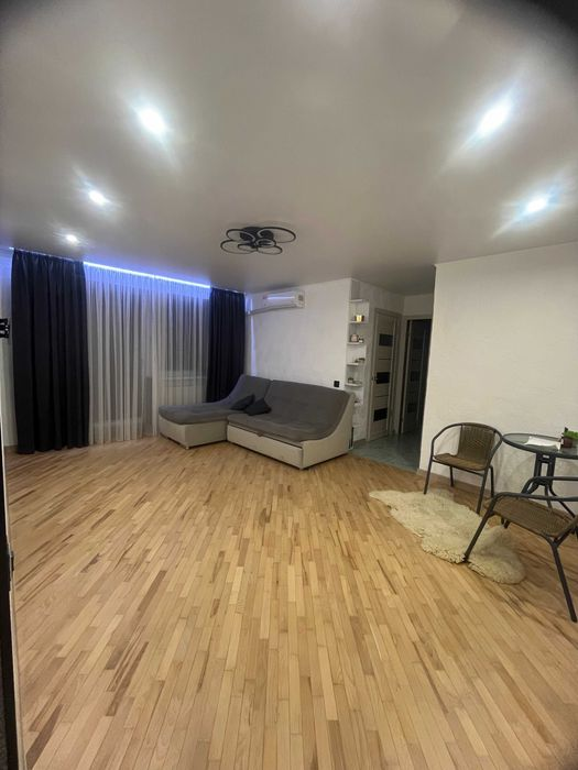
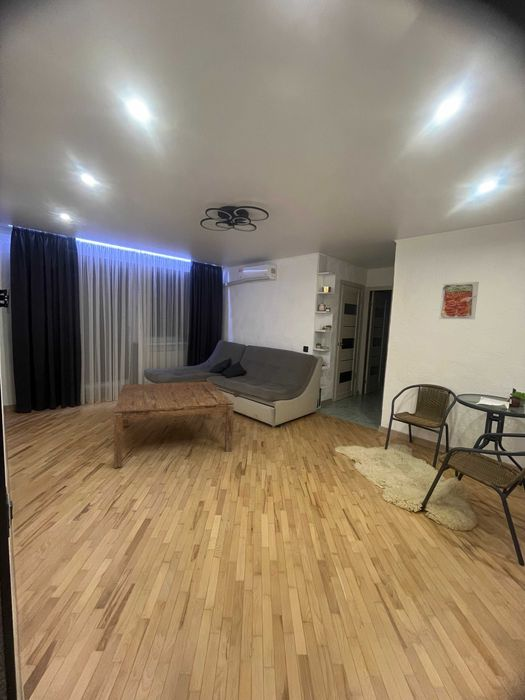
+ coffee table (172, 415)
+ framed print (458, 301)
